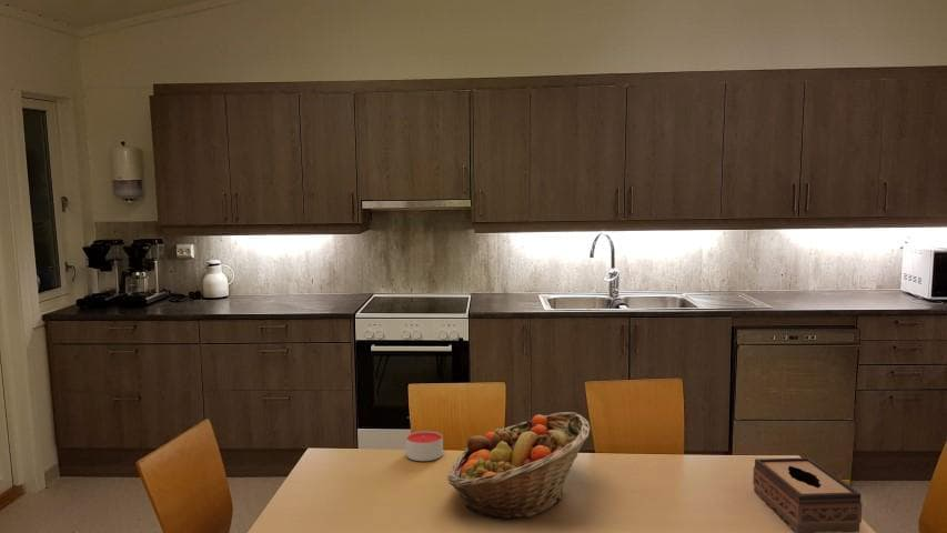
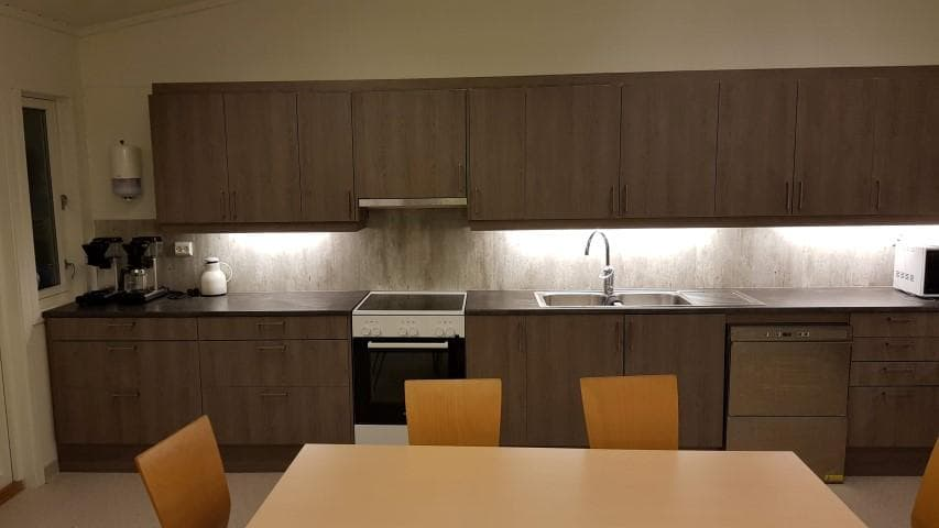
- tissue box (804, 493)
- candle (424, 444)
- fruit basket (520, 459)
